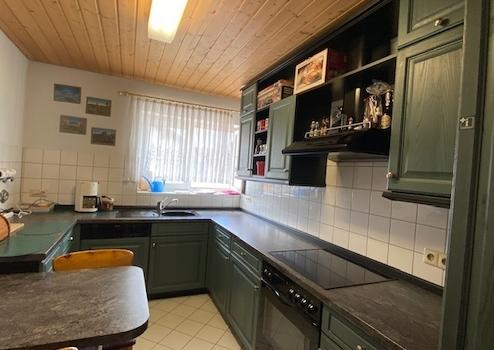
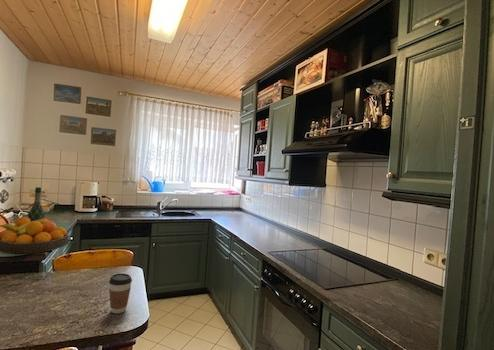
+ coffee cup (119, 293)
+ fruit bowl (34, 231)
+ wine bottle (36, 208)
